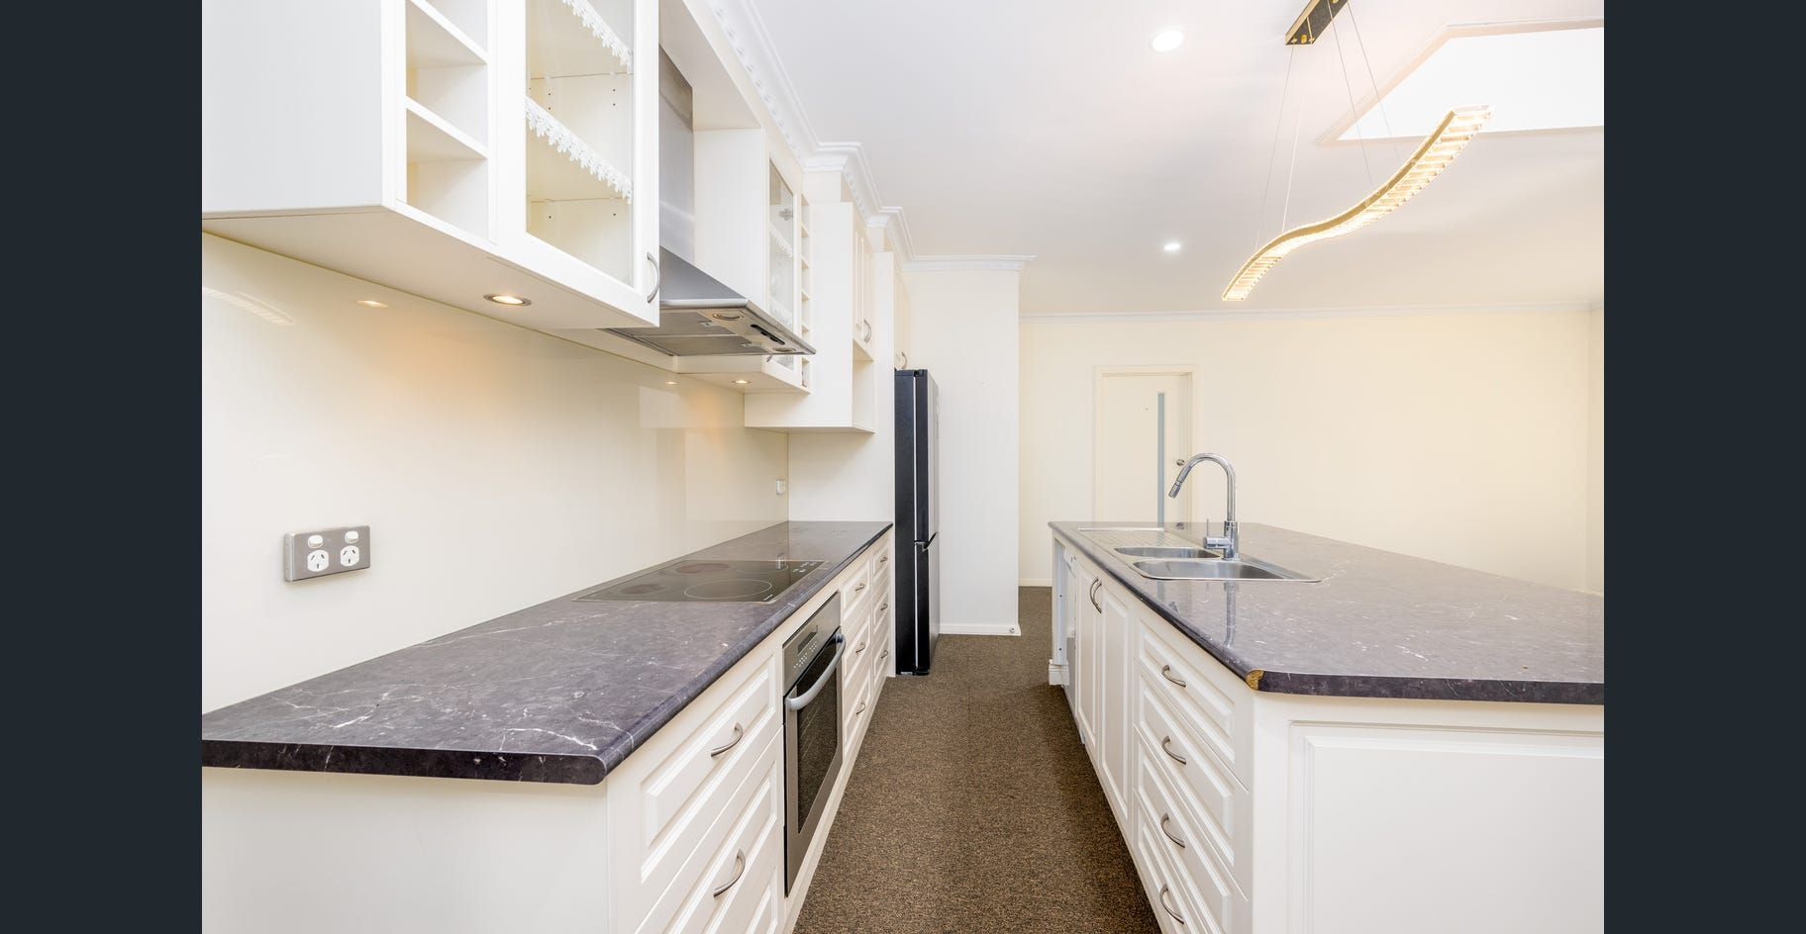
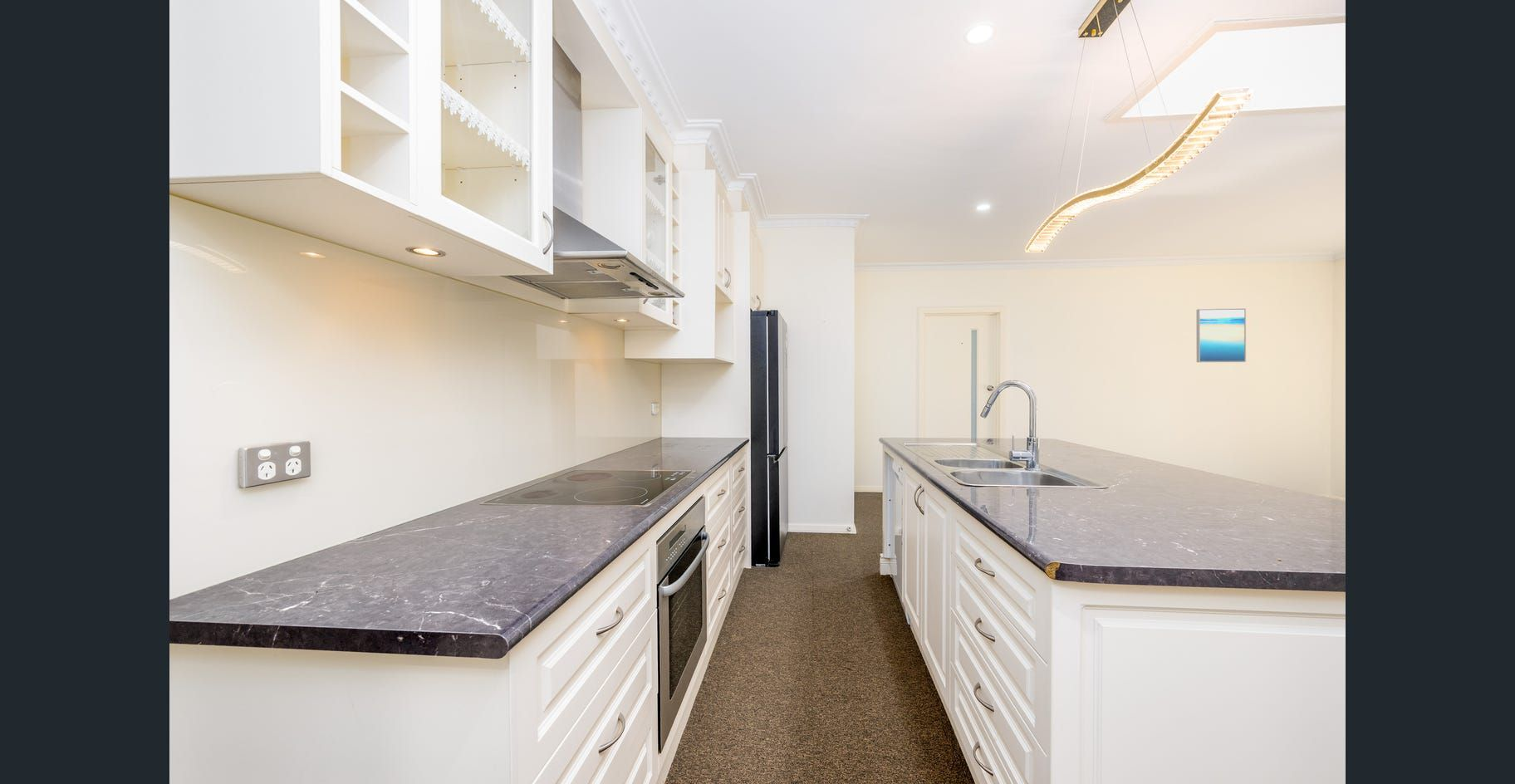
+ wall art (1221, 336)
